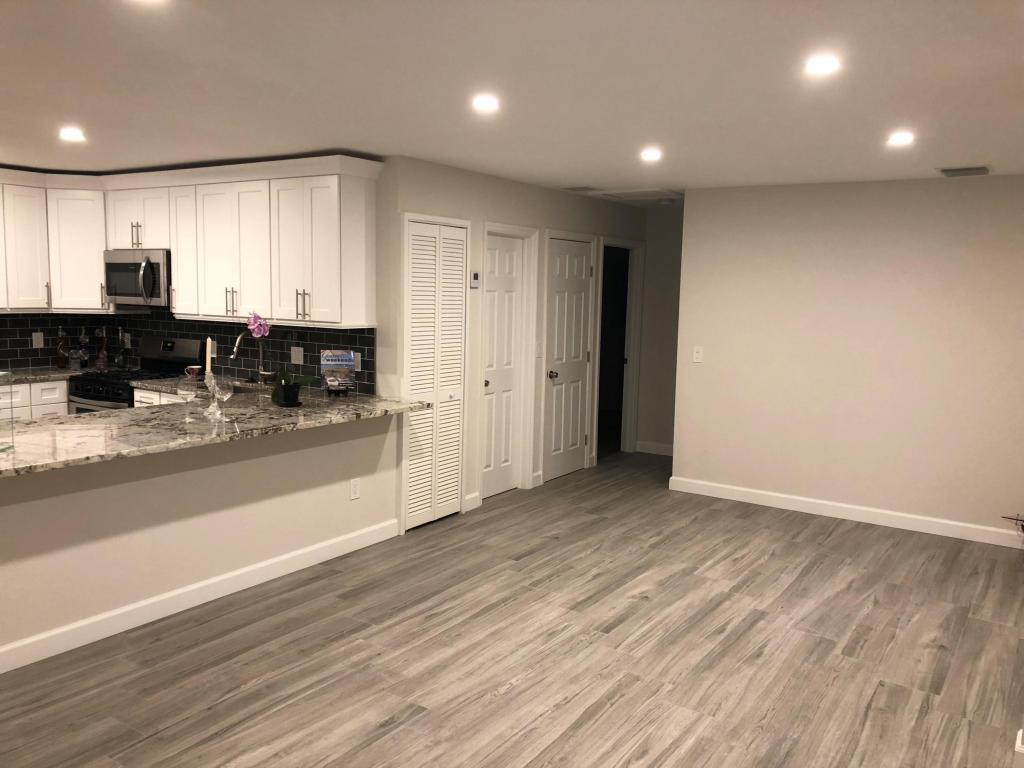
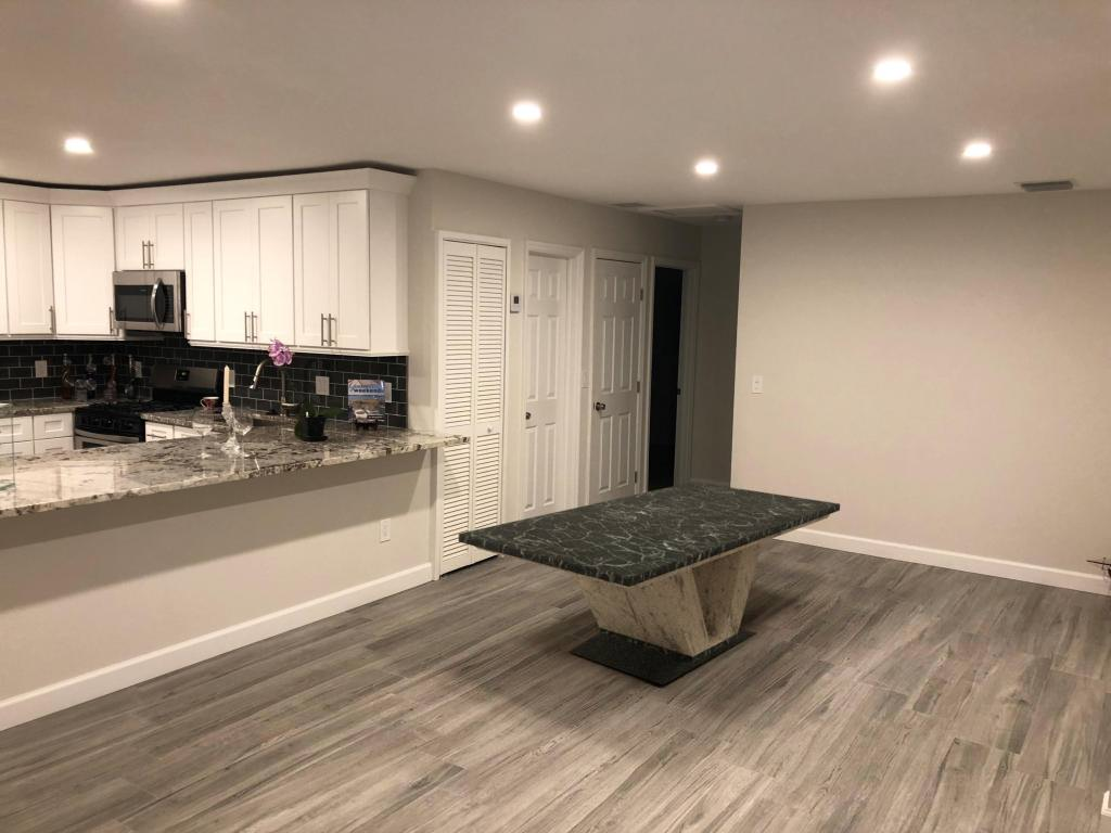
+ dining table (667, 579)
